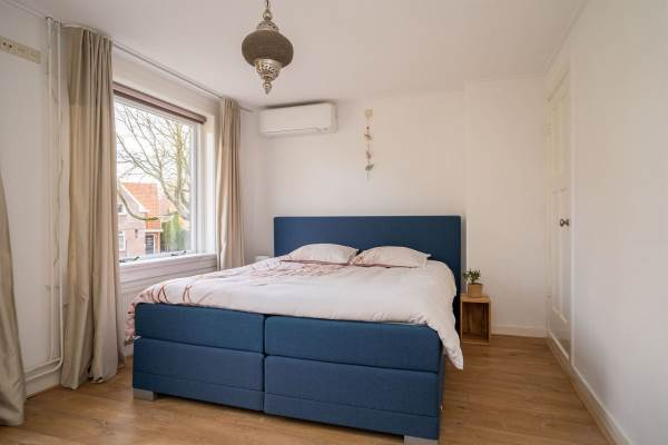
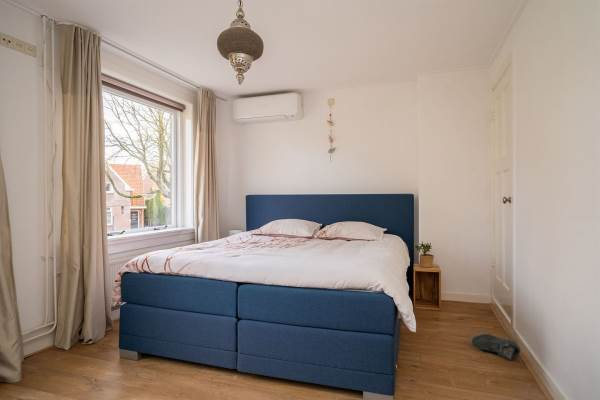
+ sneaker (496, 346)
